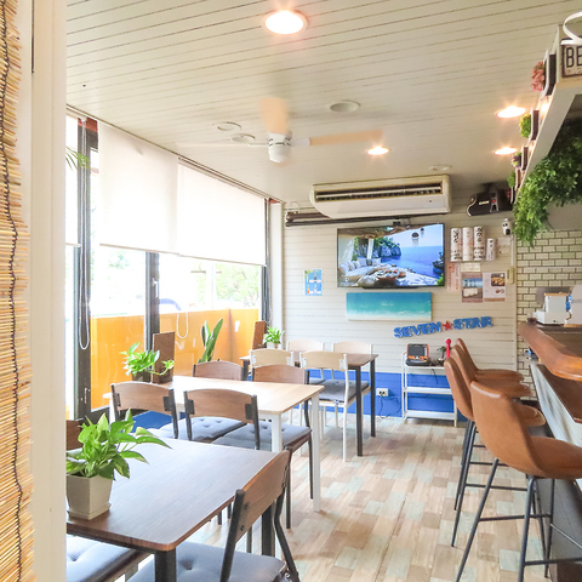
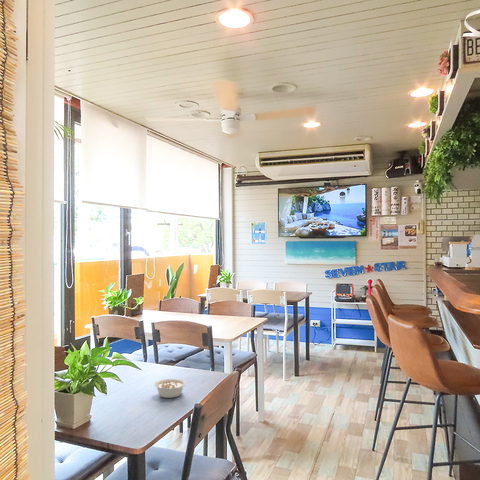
+ legume (171, 387)
